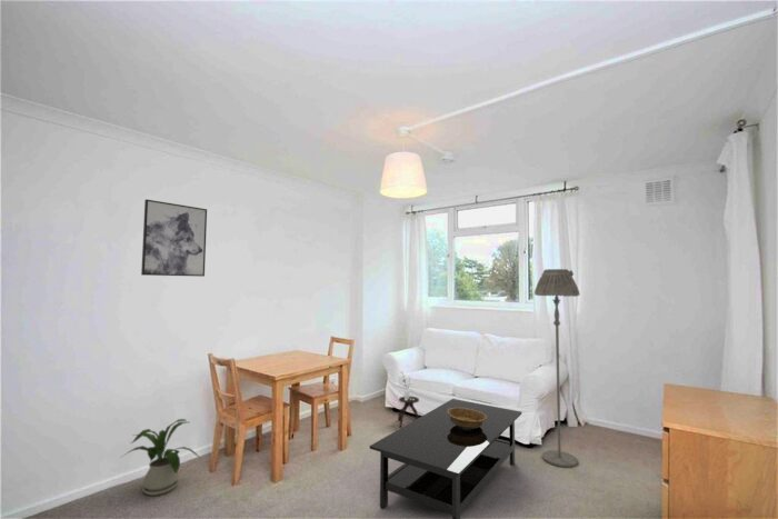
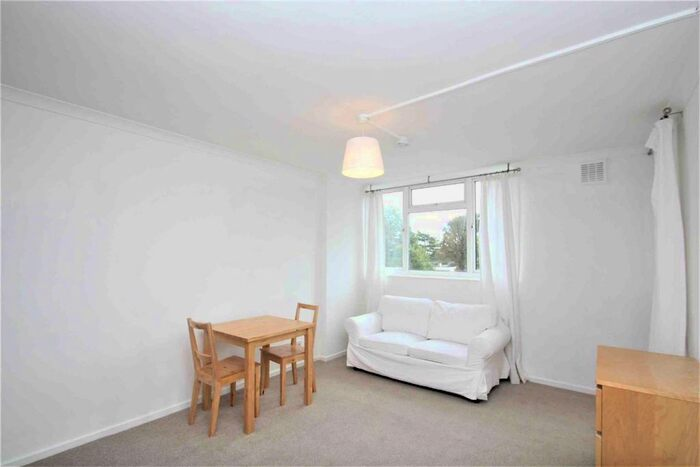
- decorative bowl (466, 418)
- wall art (176, 239)
- house plant (160, 450)
- coffee table (455, 455)
- side table (409, 397)
- floor lamp (557, 362)
